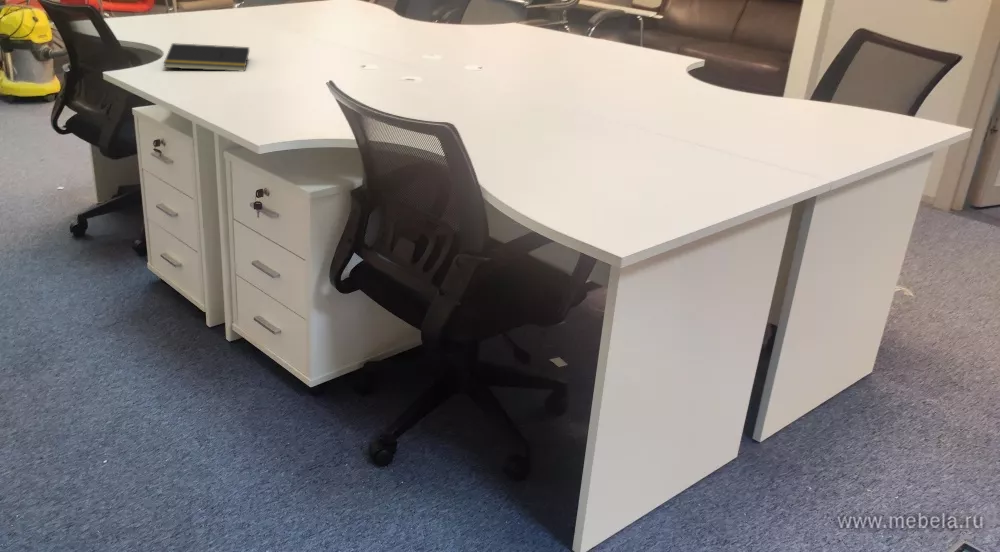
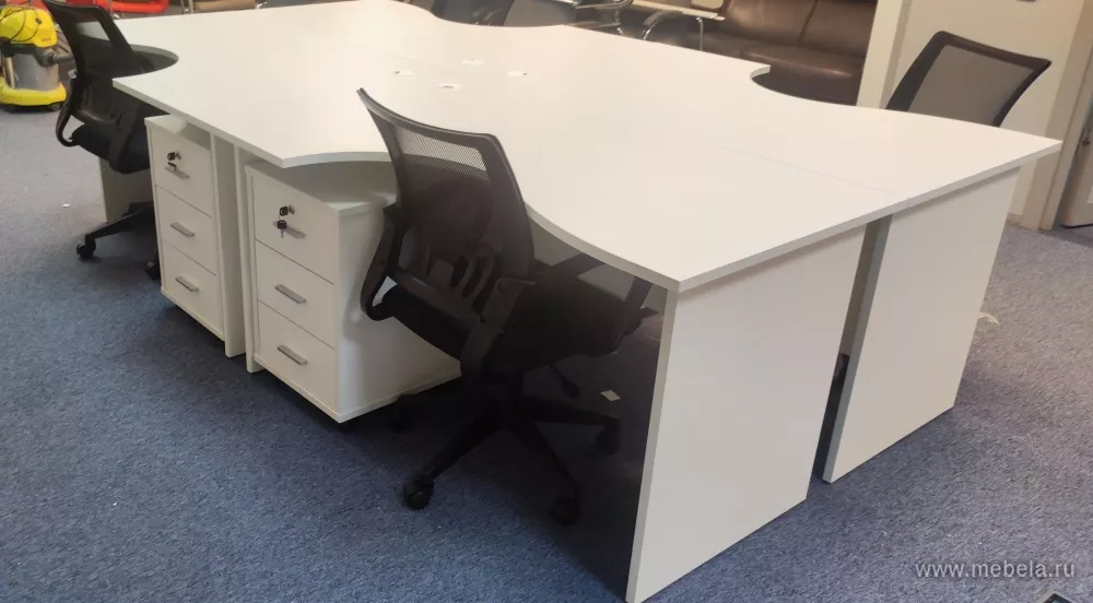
- notepad (207, 57)
